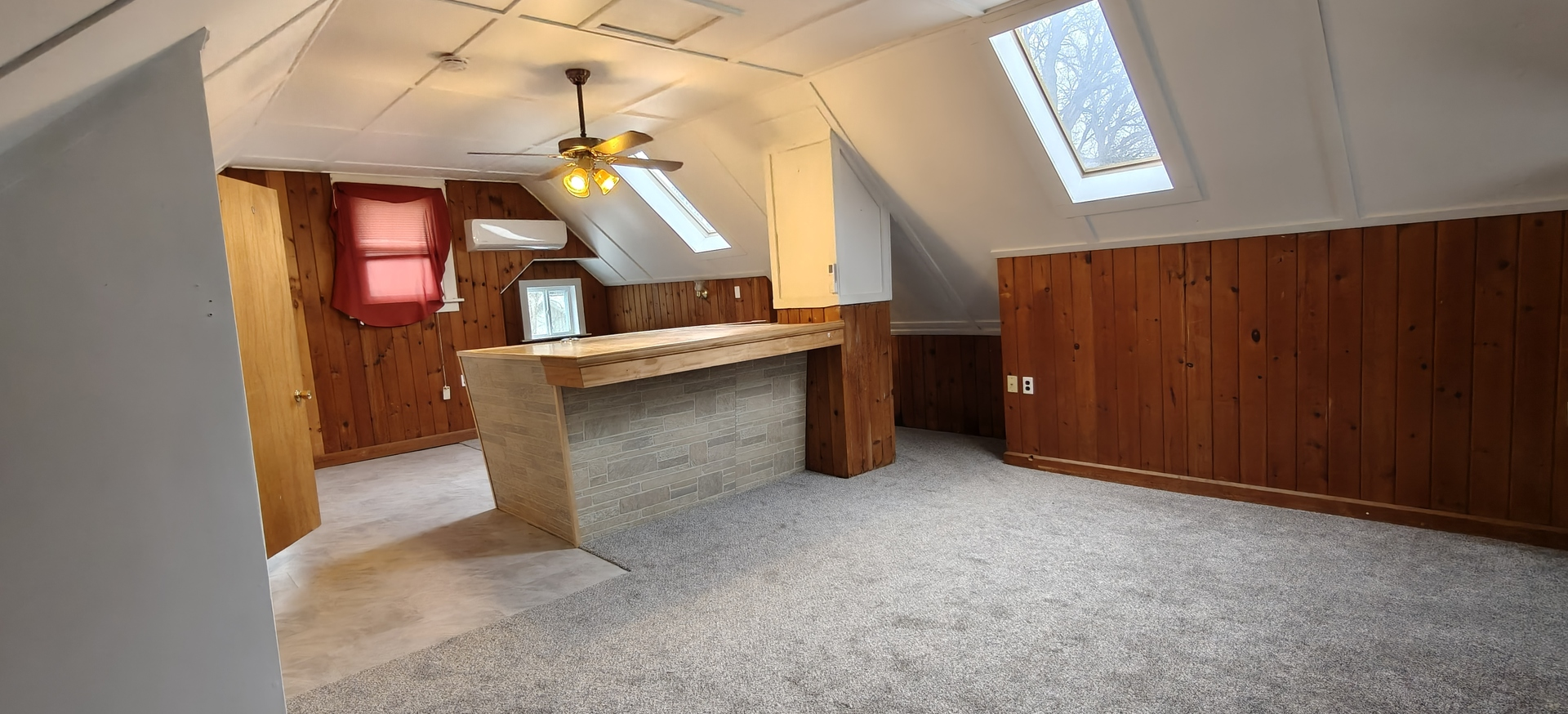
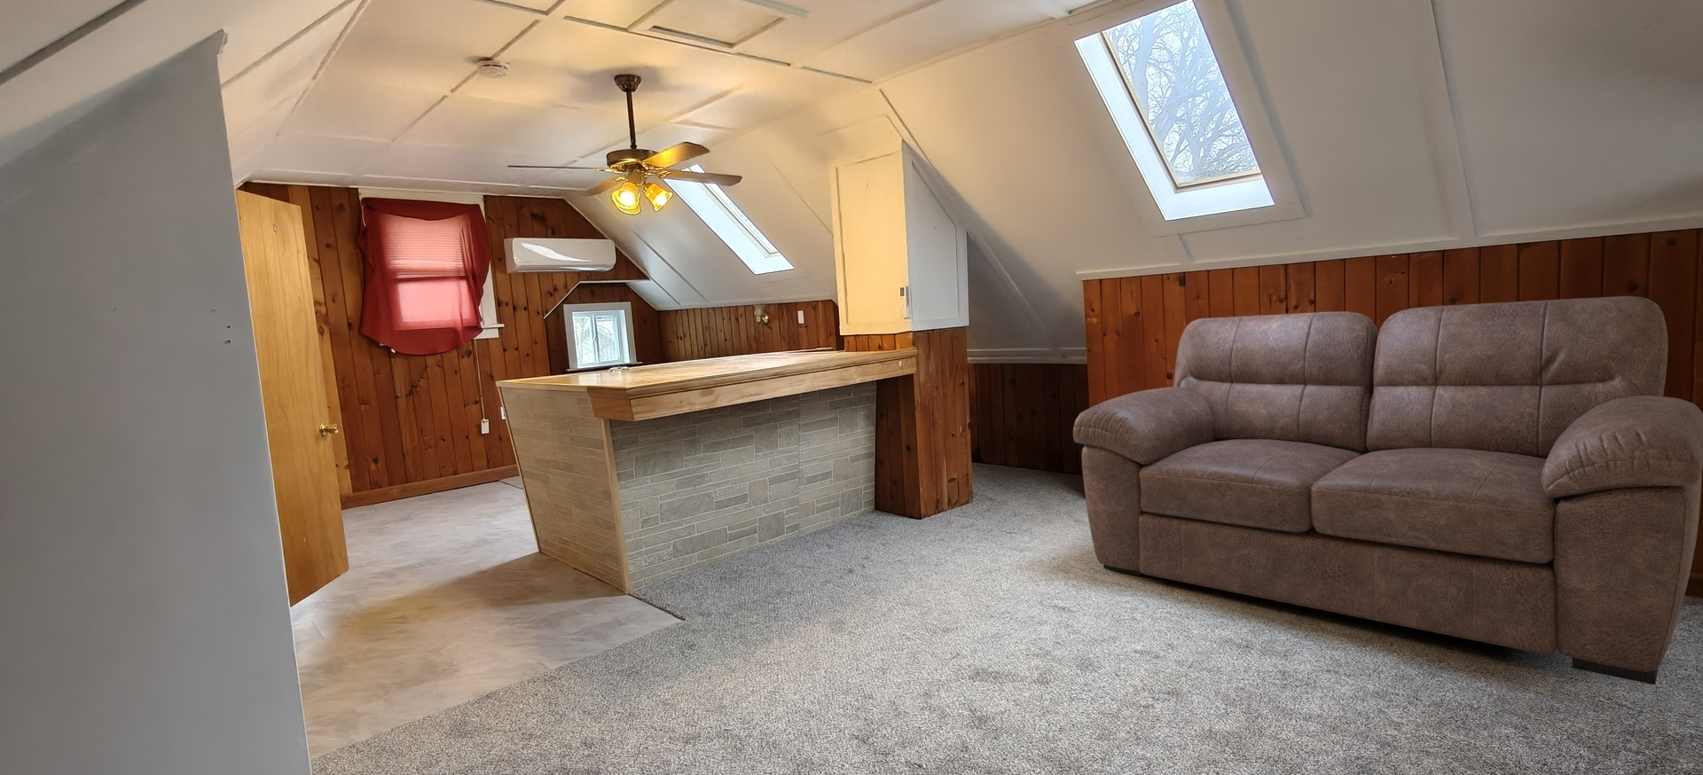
+ sofa (1352, 448)
